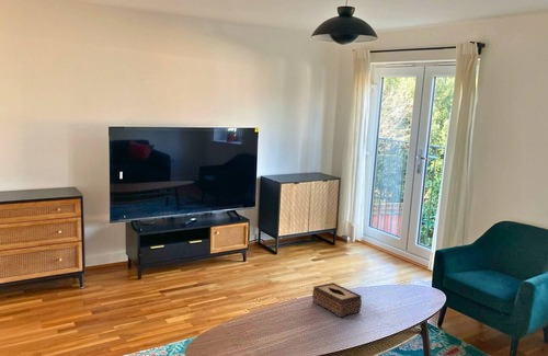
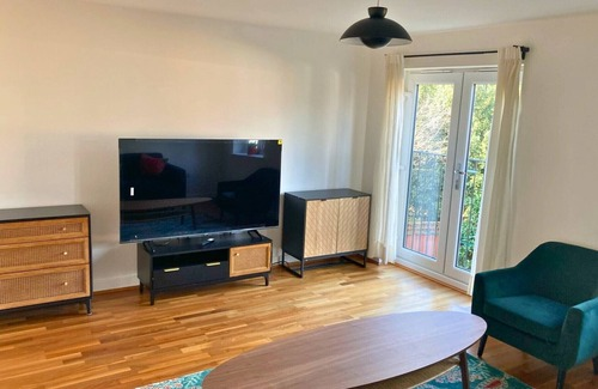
- tissue box (336, 298)
